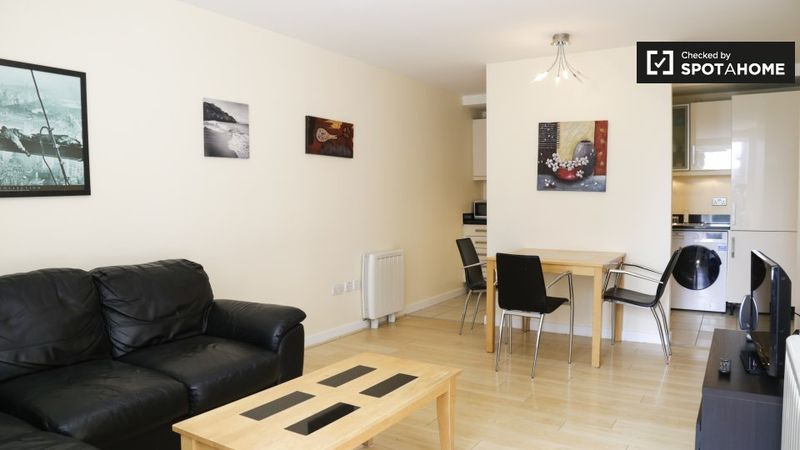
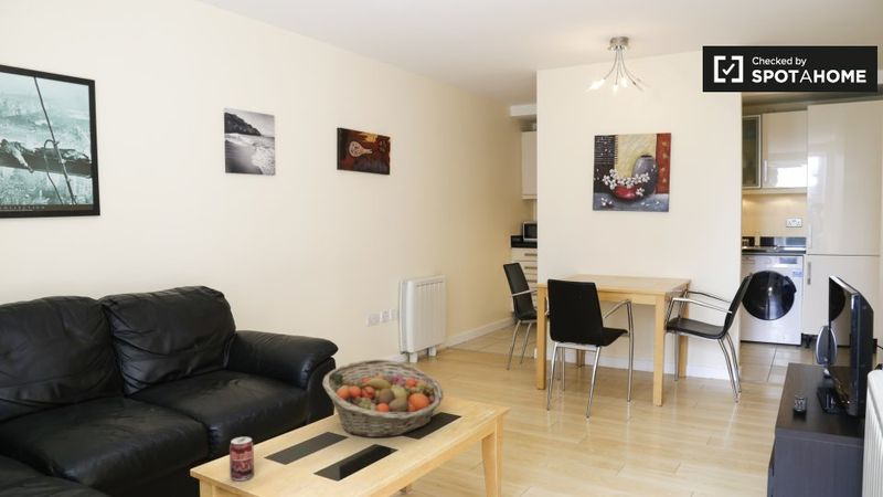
+ beverage can (242, 457)
+ fruit basket (384, 395)
